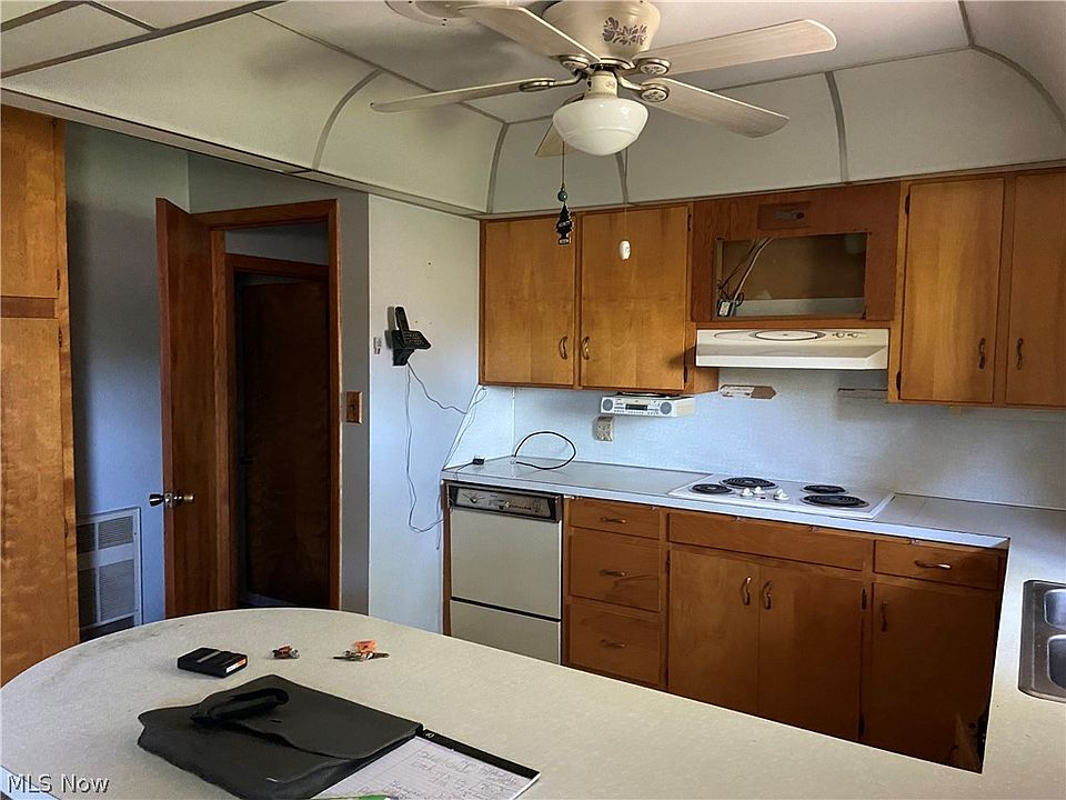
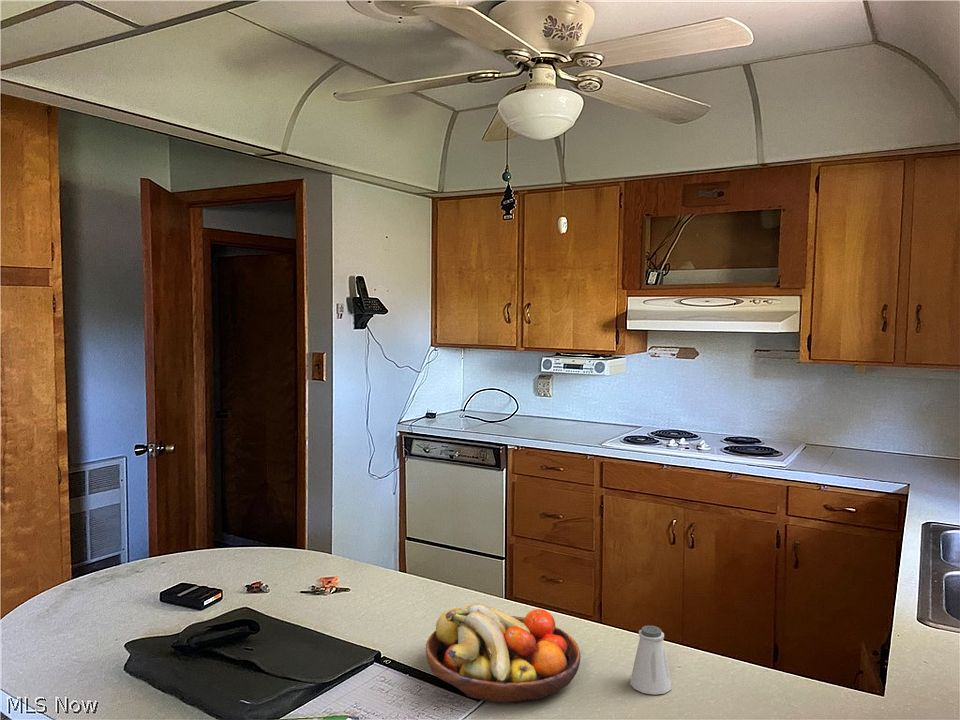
+ fruit bowl (502, 640)
+ saltshaker (651, 656)
